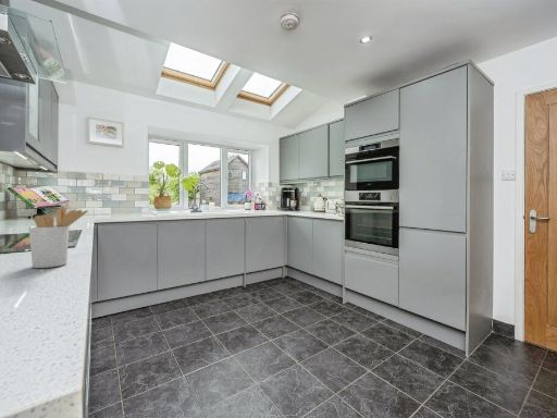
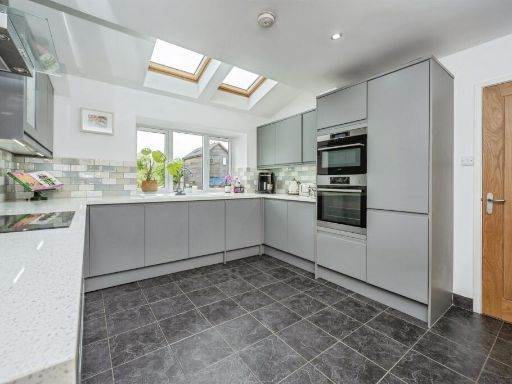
- utensil holder (59, 235)
